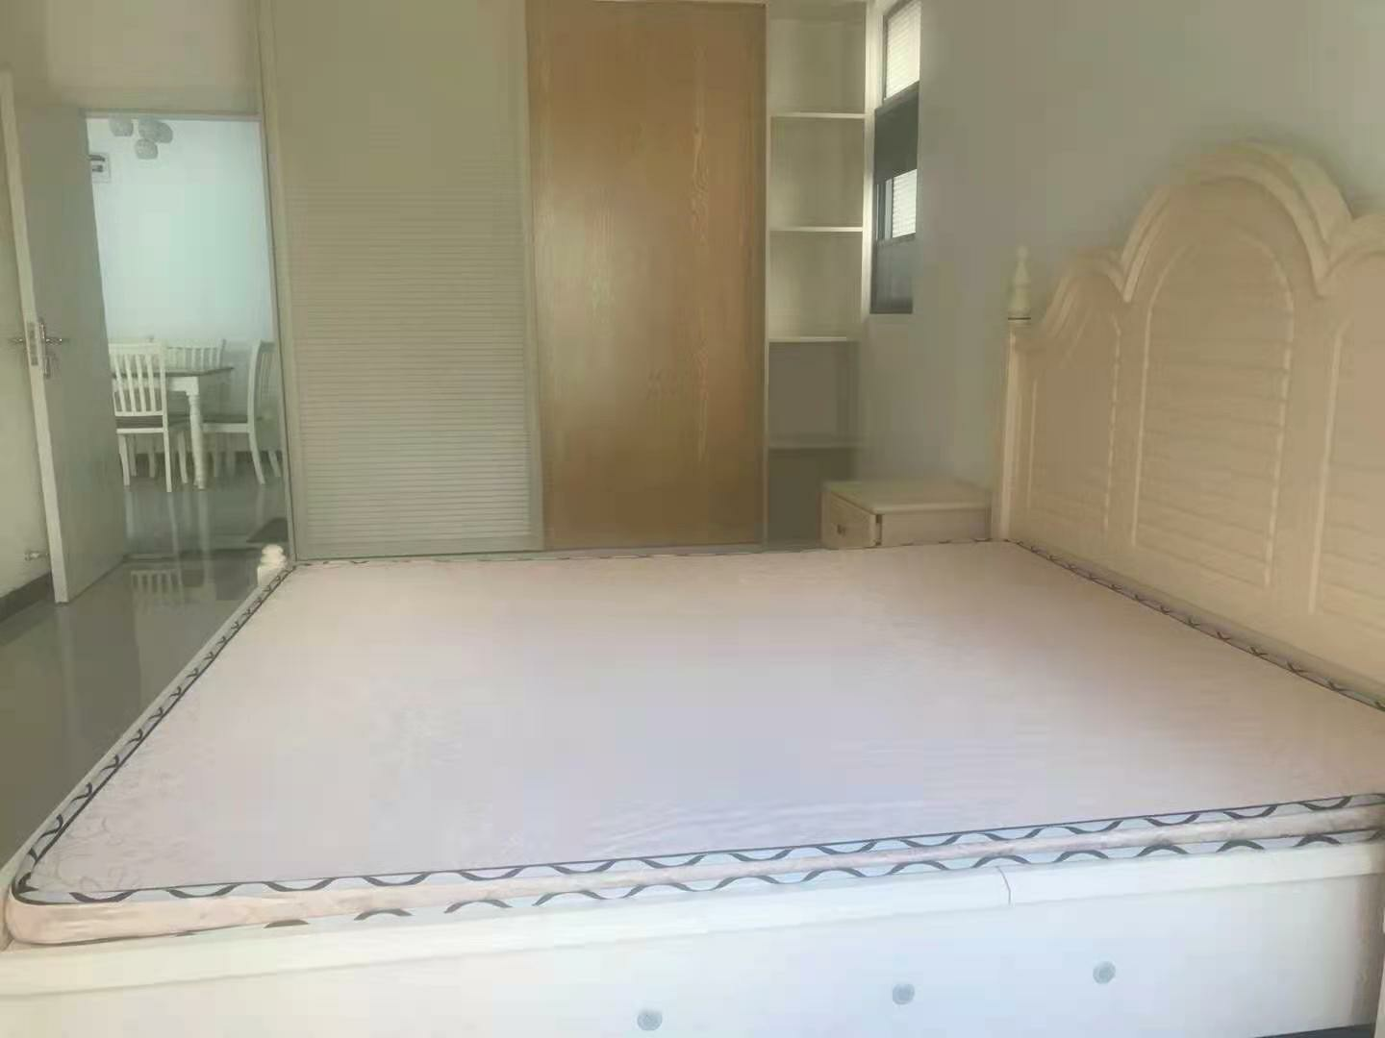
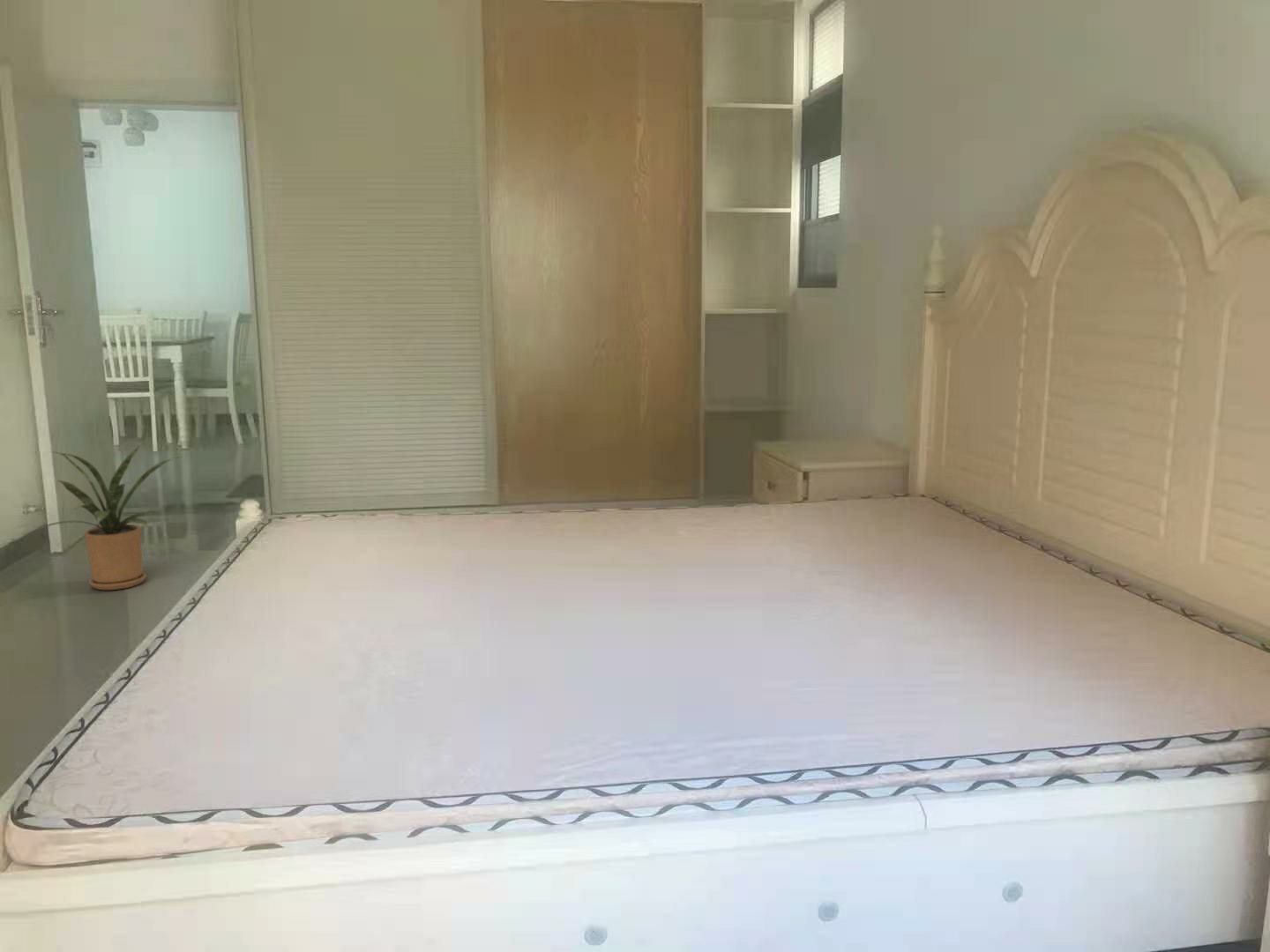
+ house plant (113, 517)
